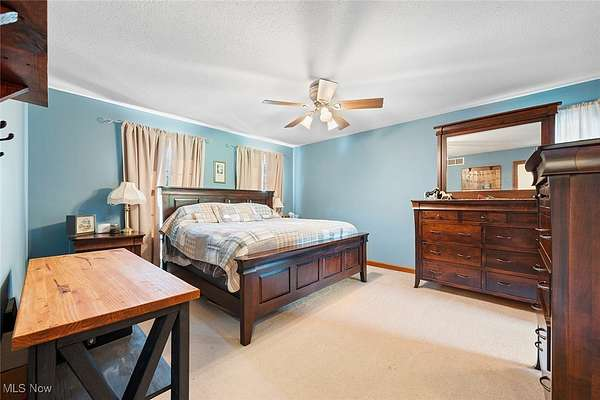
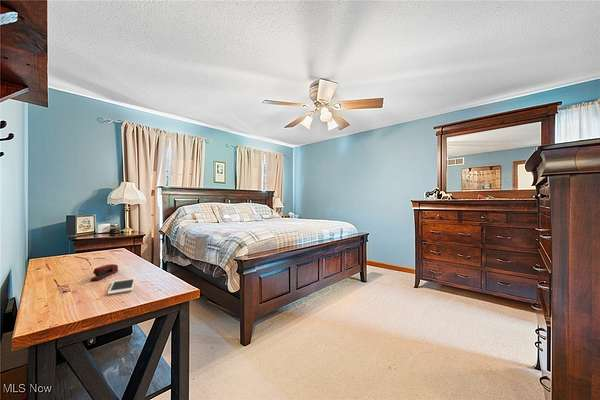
+ cell phone (122, 285)
+ stapler (105, 270)
